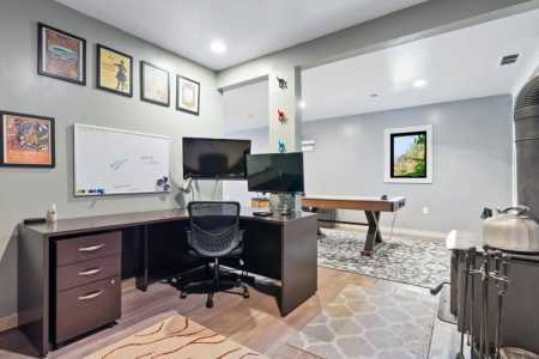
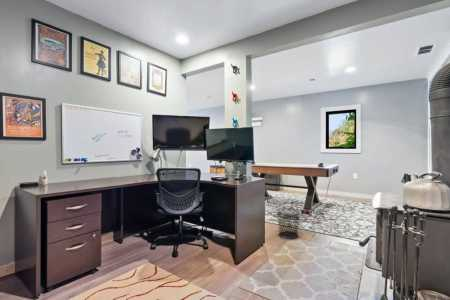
+ waste bin (288, 223)
